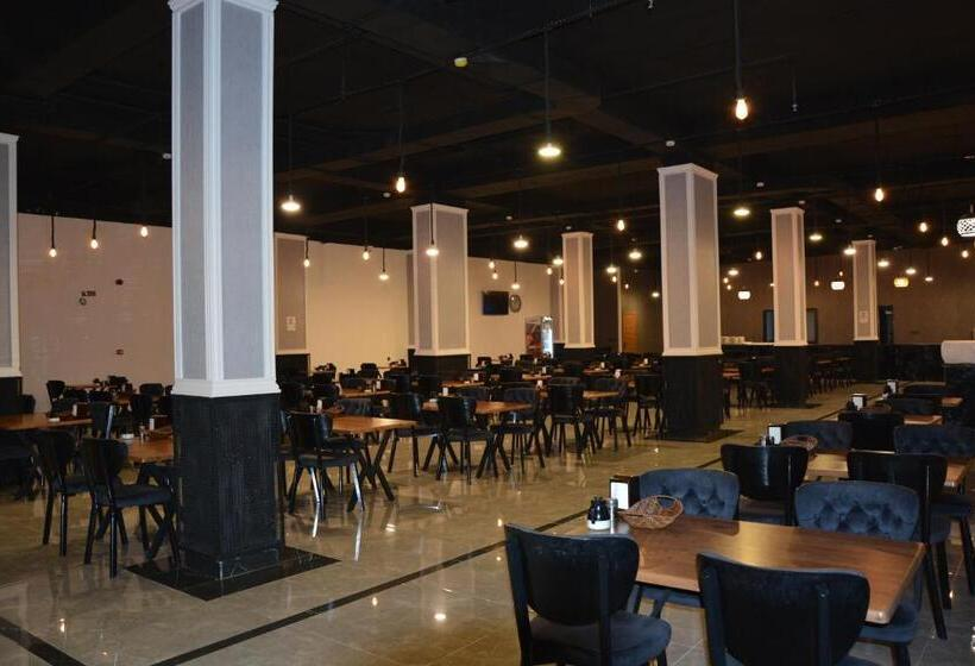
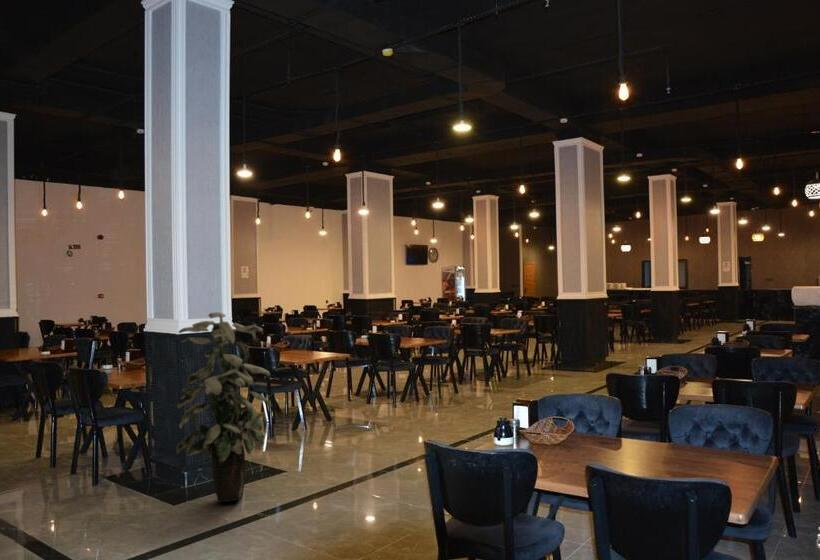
+ indoor plant (221, 405)
